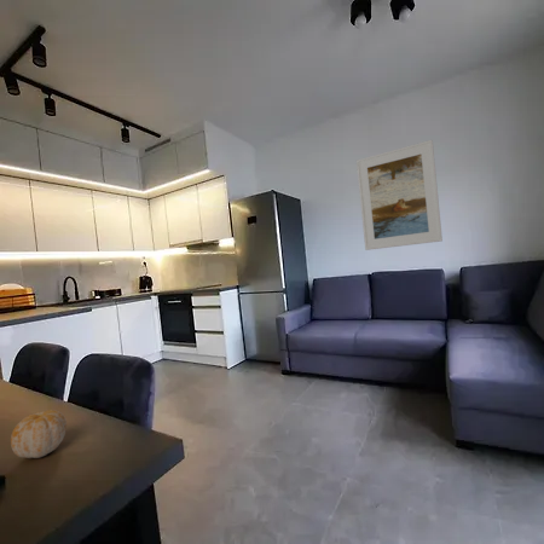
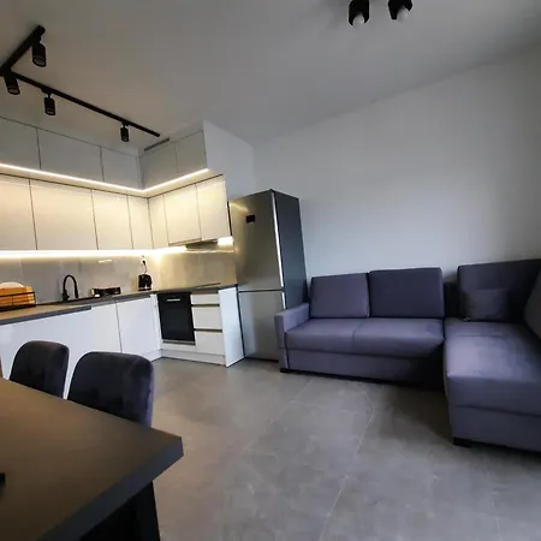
- fruit (40, 433)
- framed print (397, 198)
